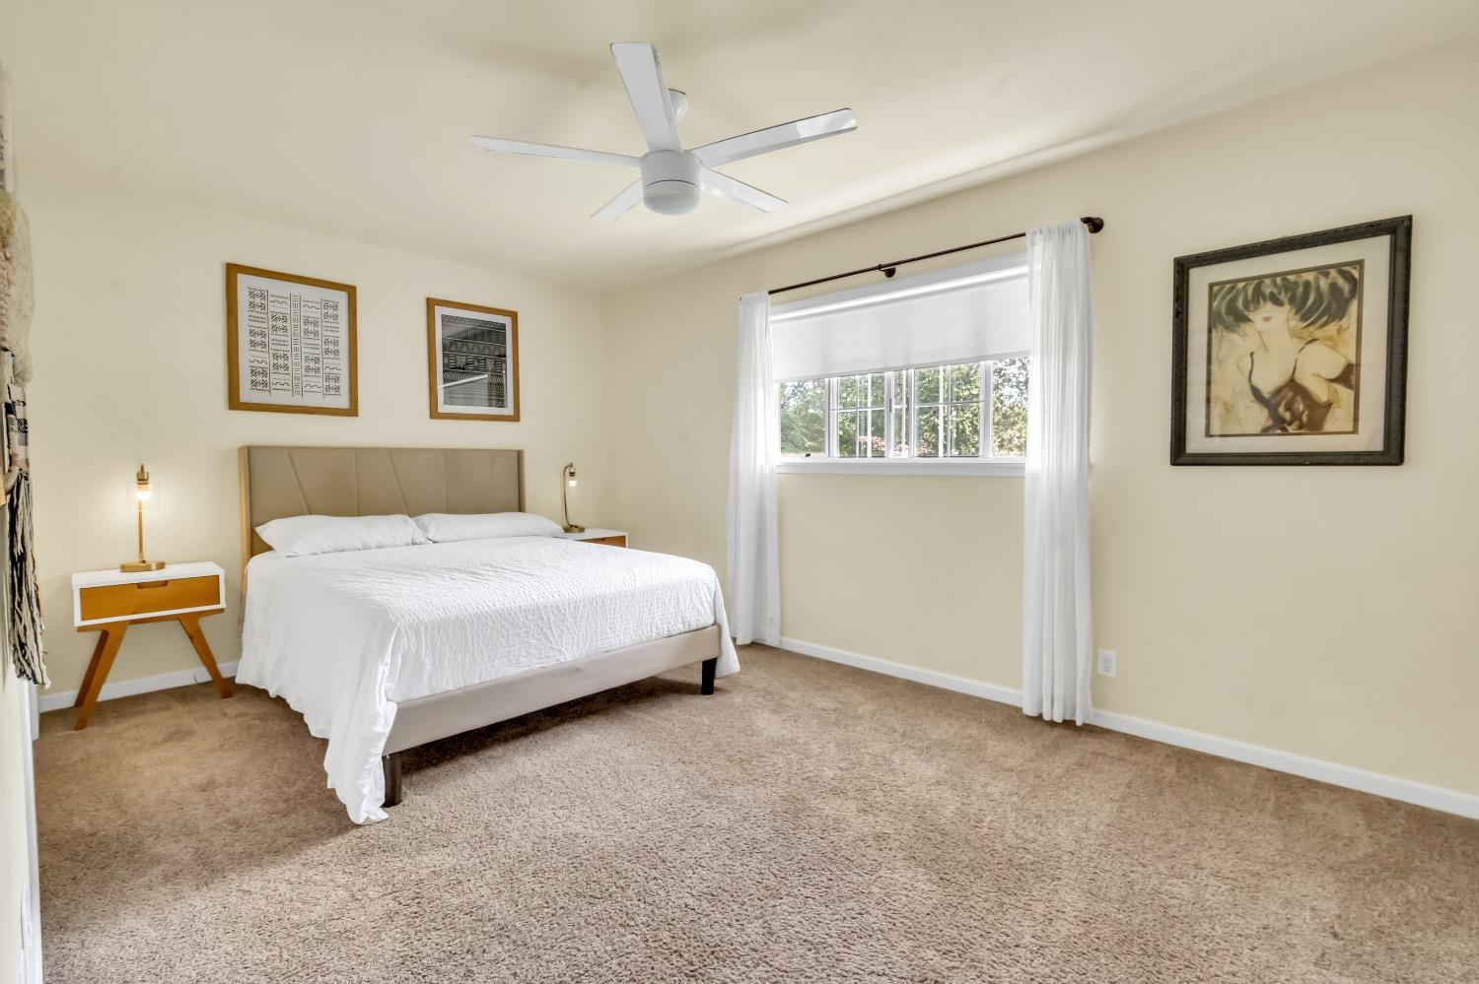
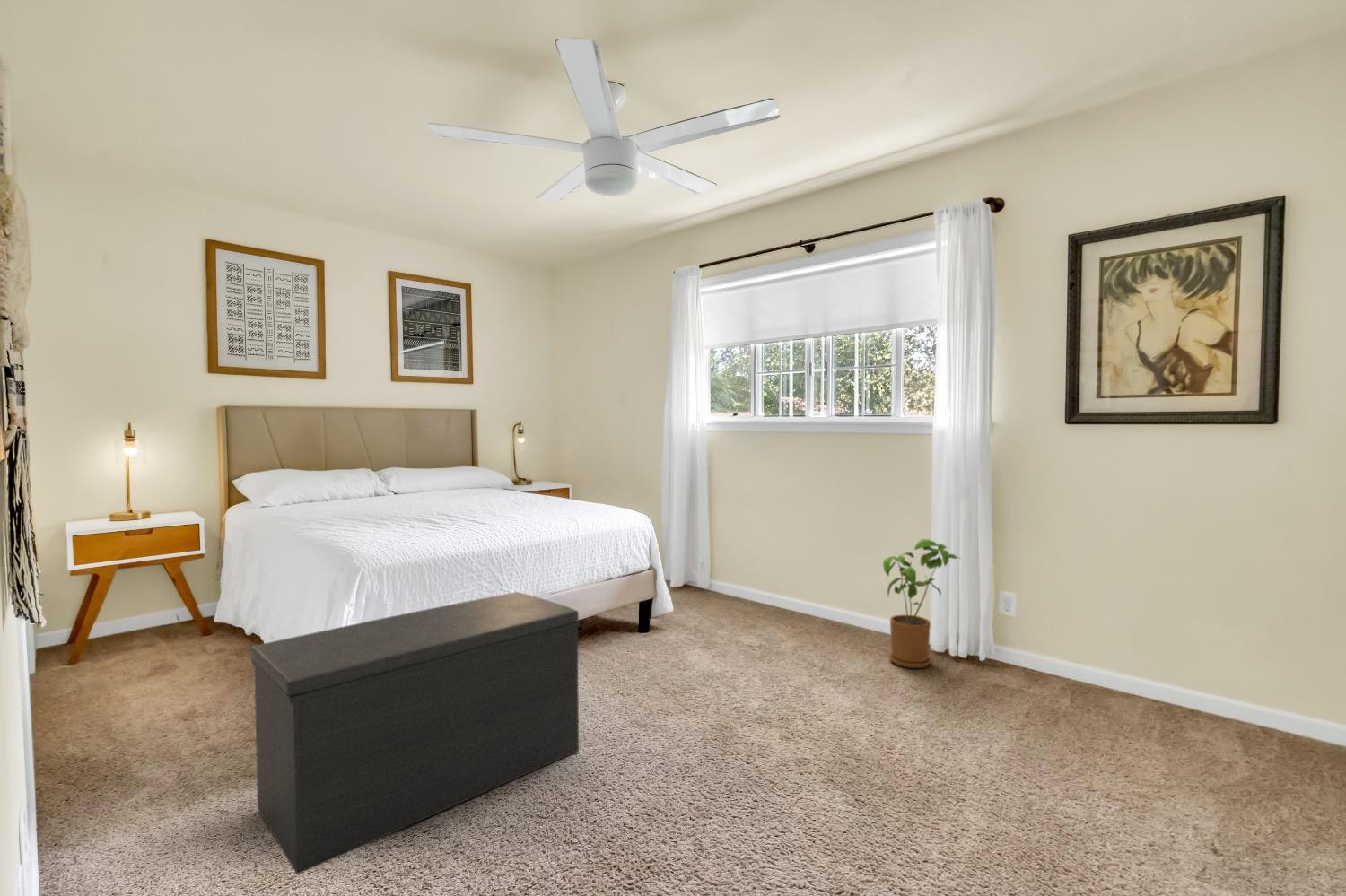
+ bench (430, 701)
+ house plant (912, 603)
